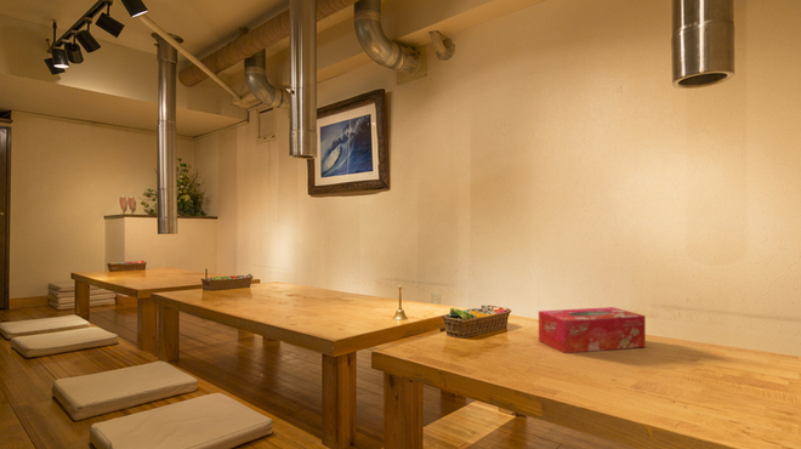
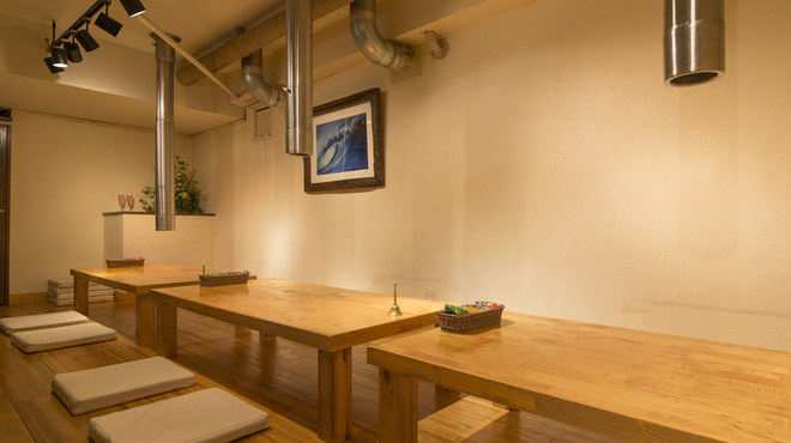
- tissue box (590, 328)
